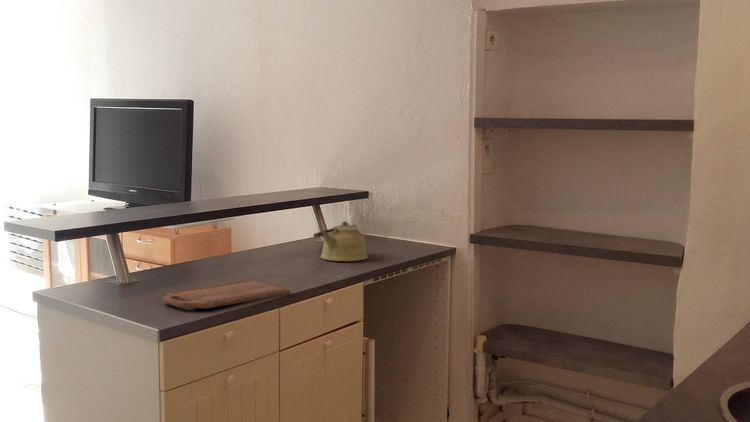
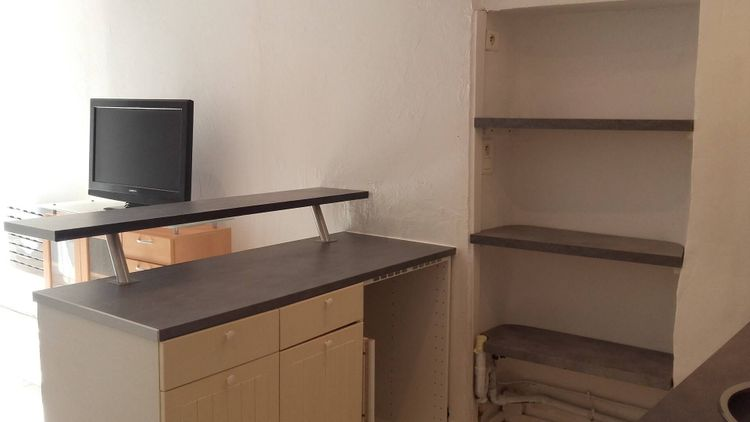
- cutting board (223, 294)
- kettle (340, 239)
